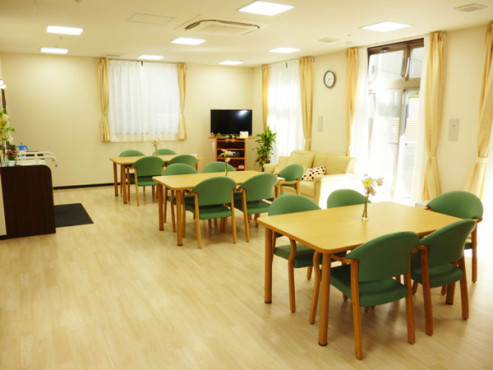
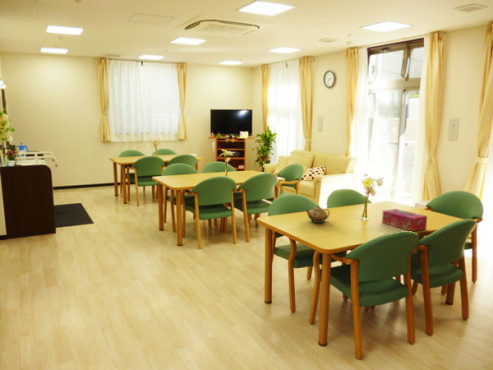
+ teapot (317, 213)
+ tissue box (403, 219)
